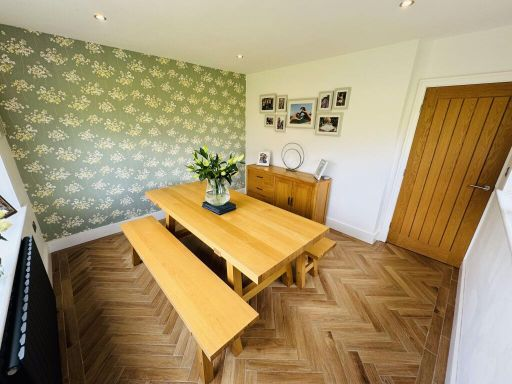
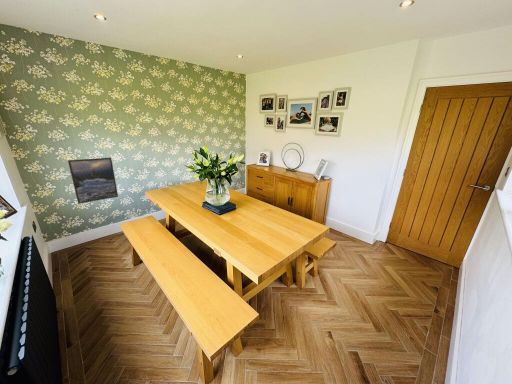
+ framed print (95, 180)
